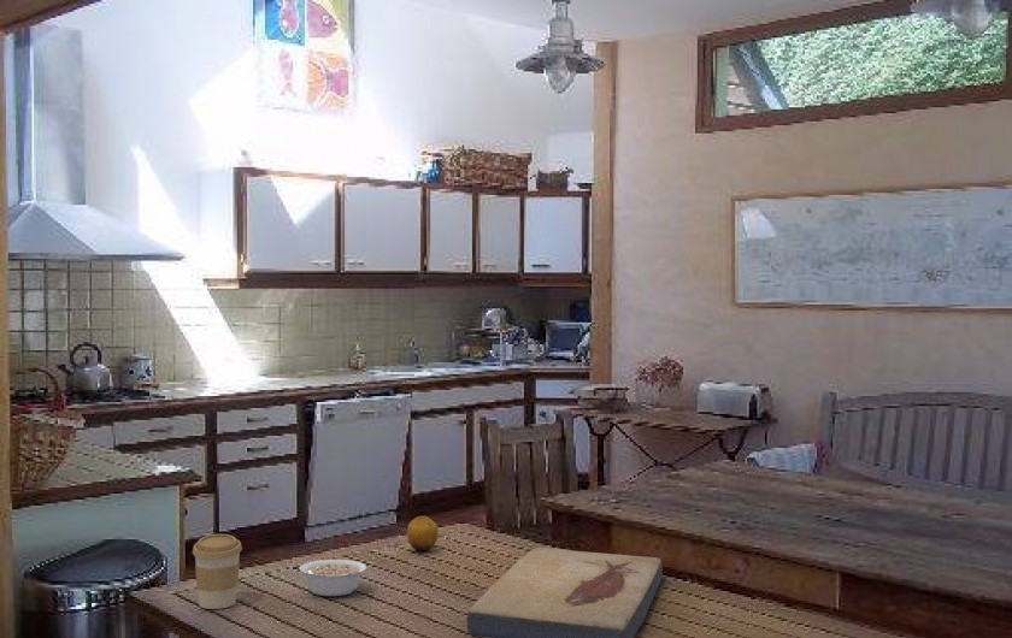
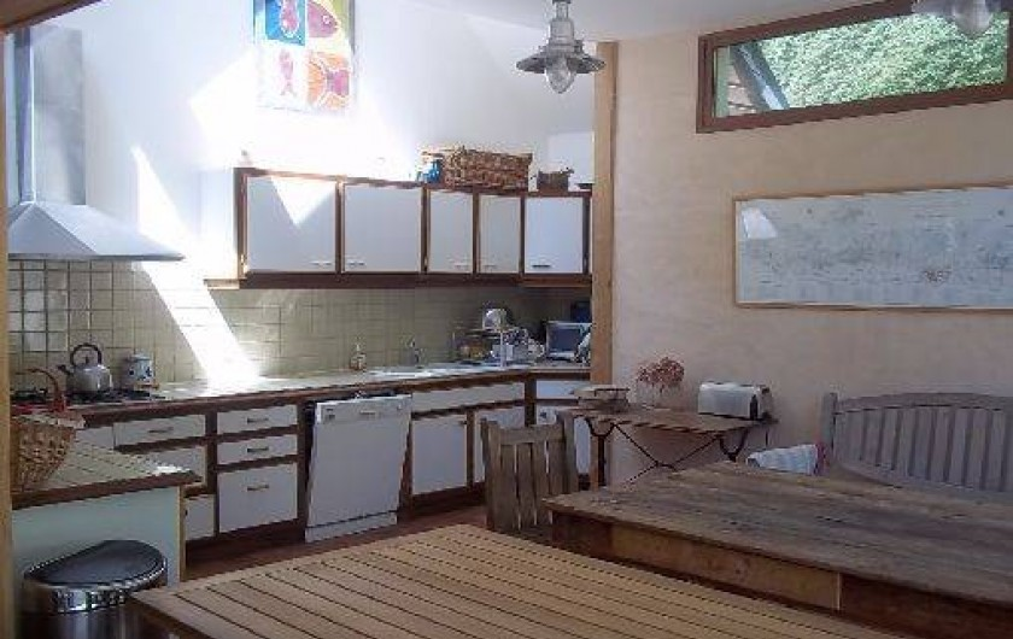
- fish fossil (572, 592)
- fruit (422, 532)
- legume (335, 577)
- coffee cup (217, 571)
